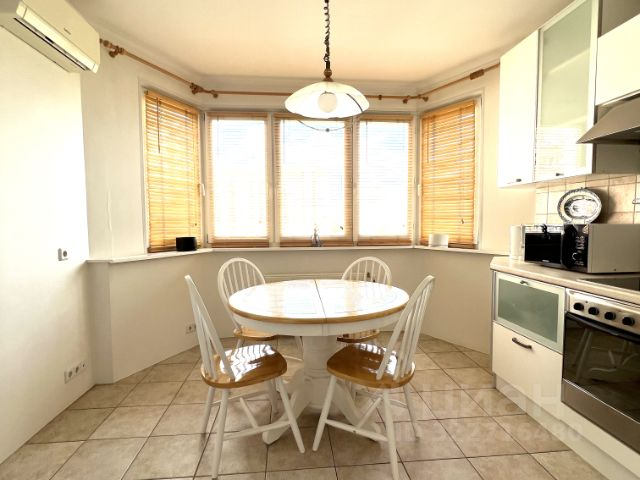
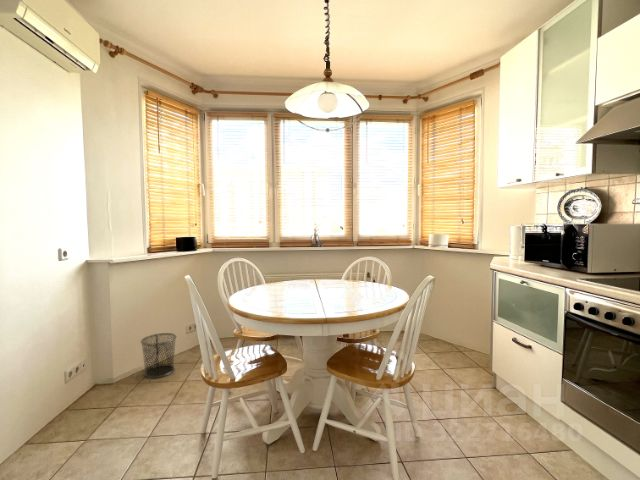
+ waste bin (159, 355)
